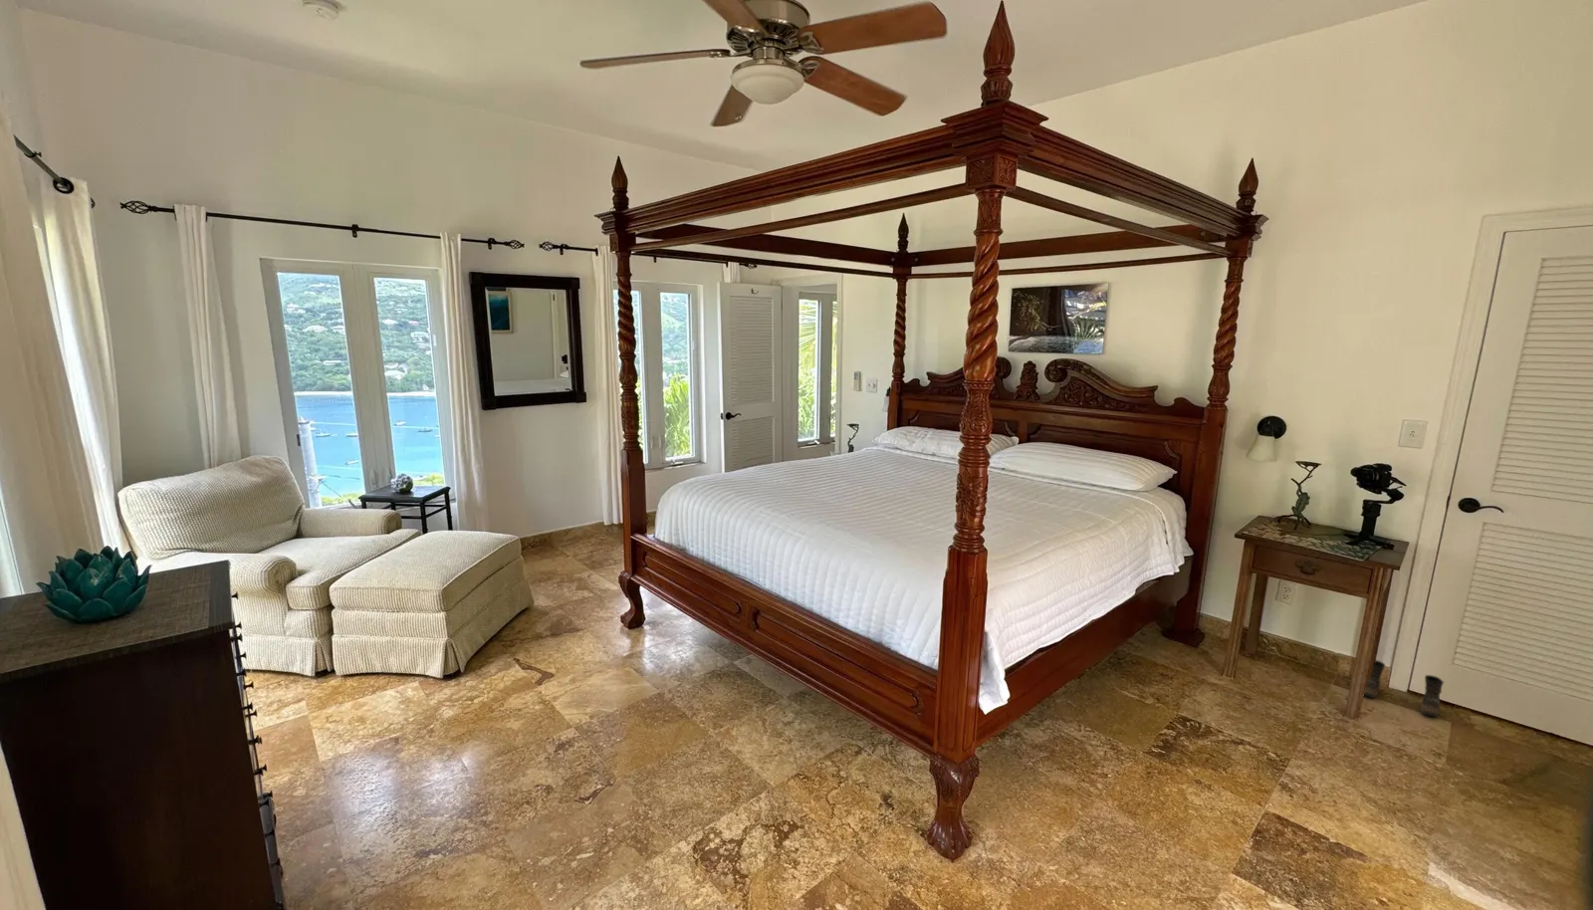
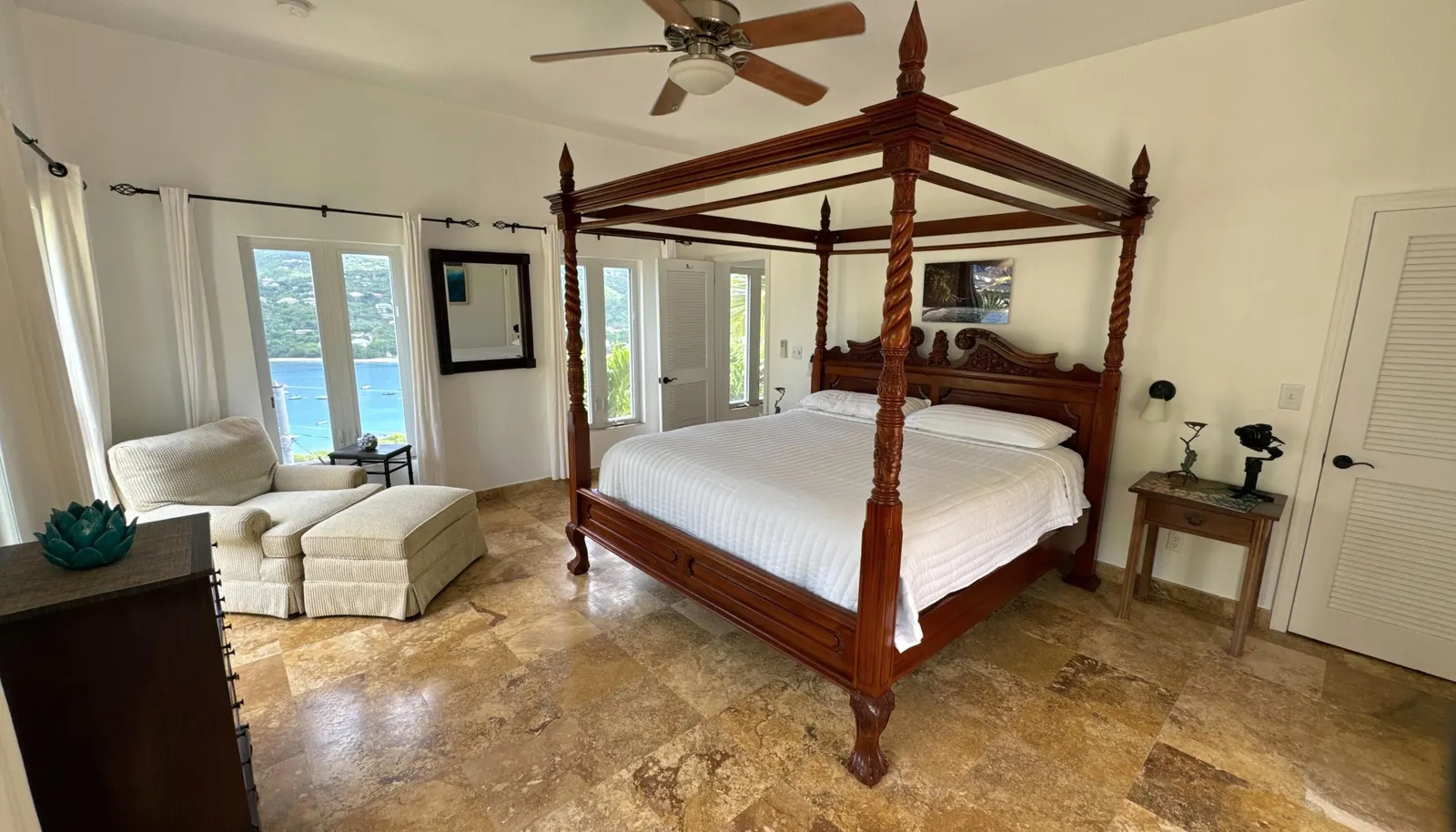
- boots (1380, 682)
